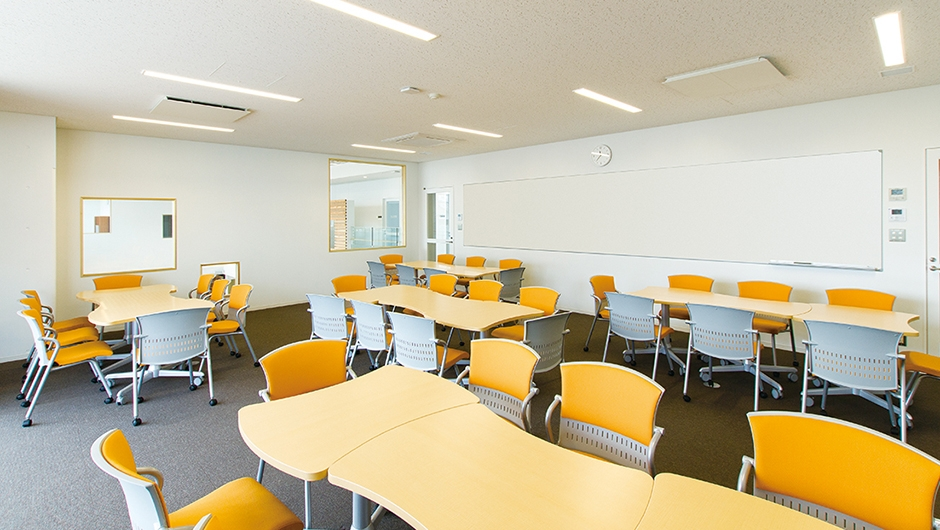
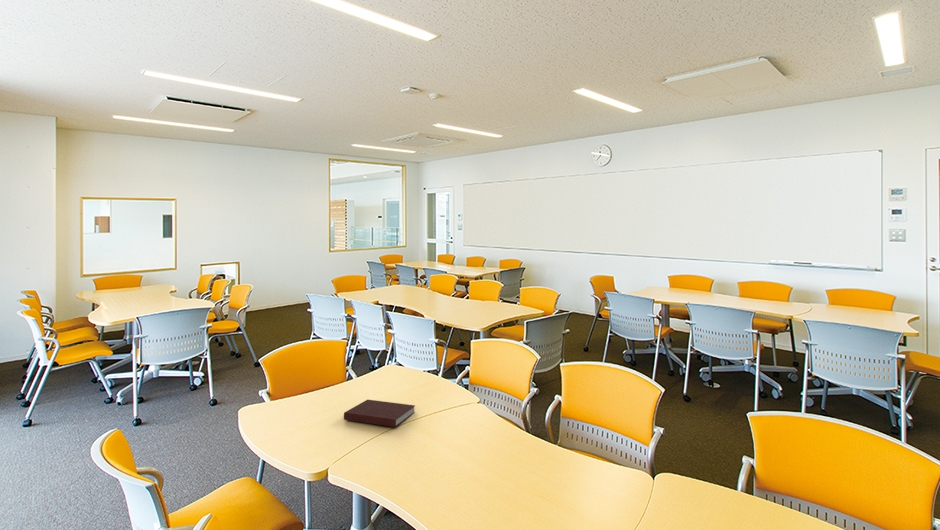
+ notebook (380, 412)
